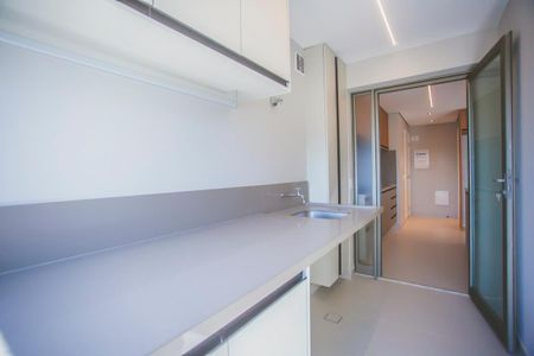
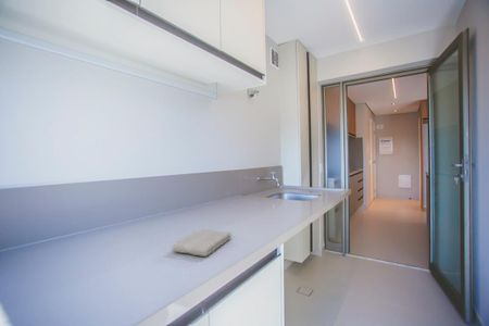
+ washcloth (204, 240)
